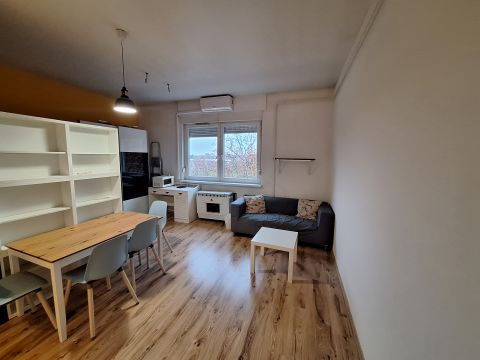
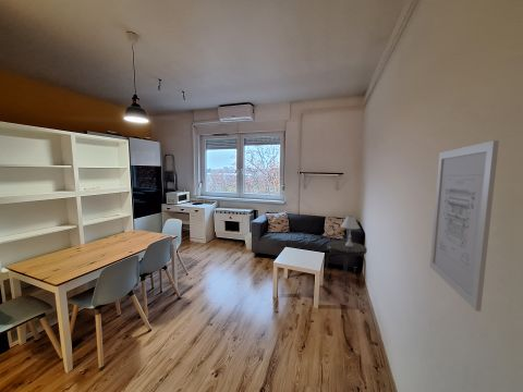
+ wall art (455, 218)
+ table lamp (350, 230)
+ side table (344, 264)
